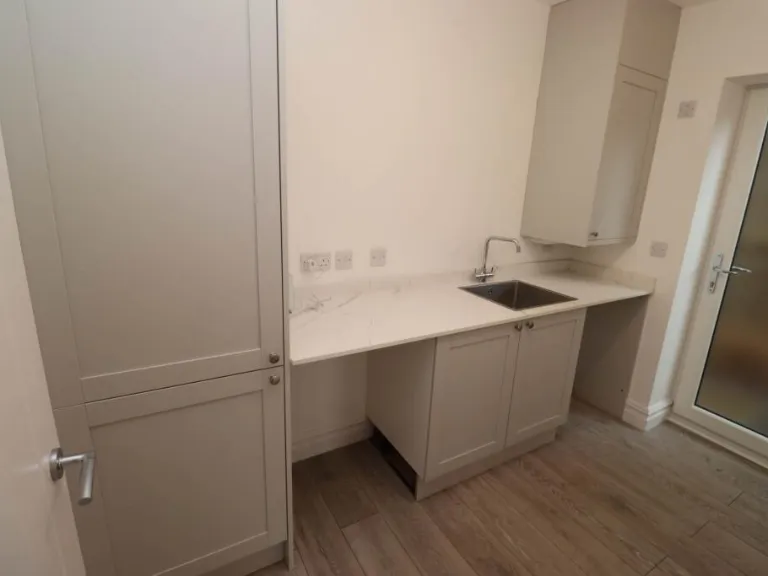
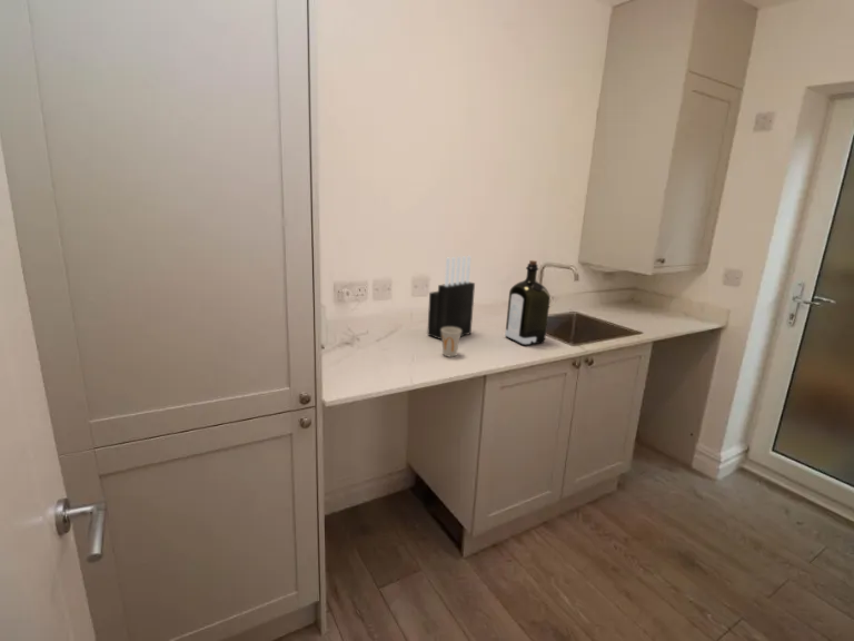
+ liquor (528, 300)
+ knife block (449, 295)
+ cup (450, 342)
